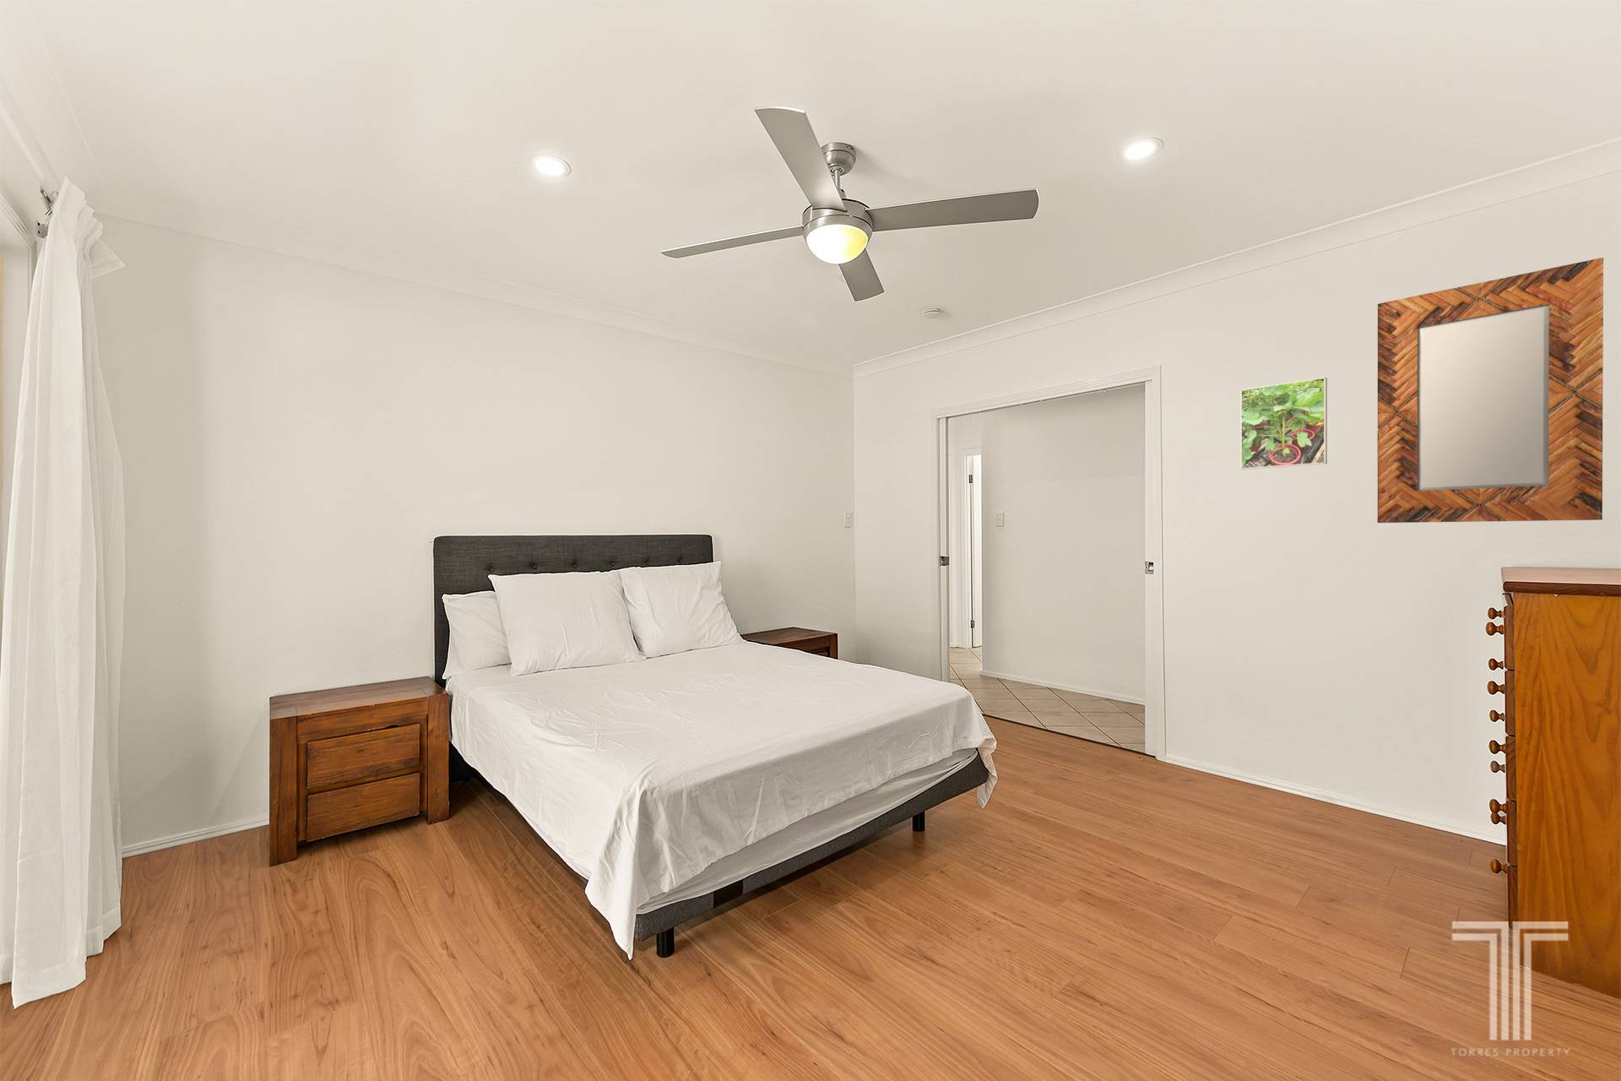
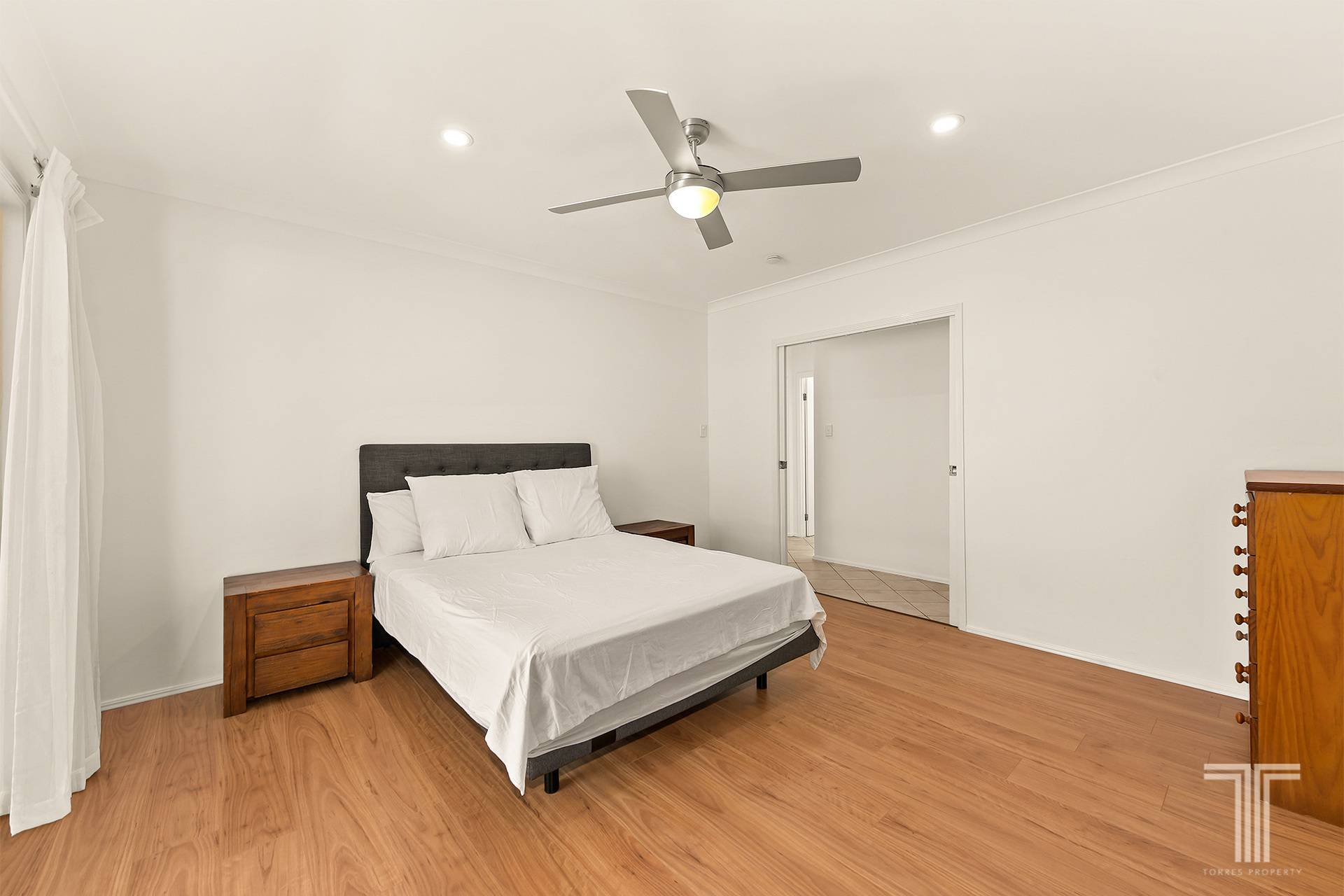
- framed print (1282, 425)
- home mirror (1480, 402)
